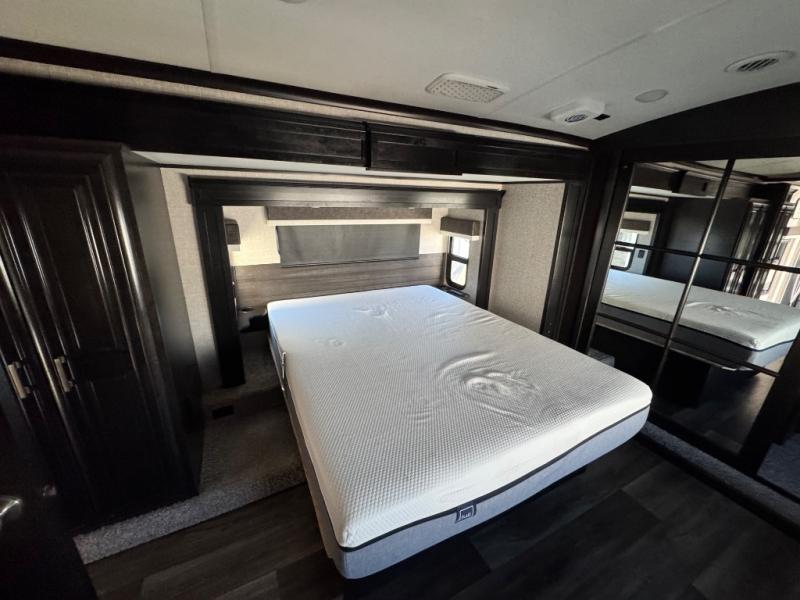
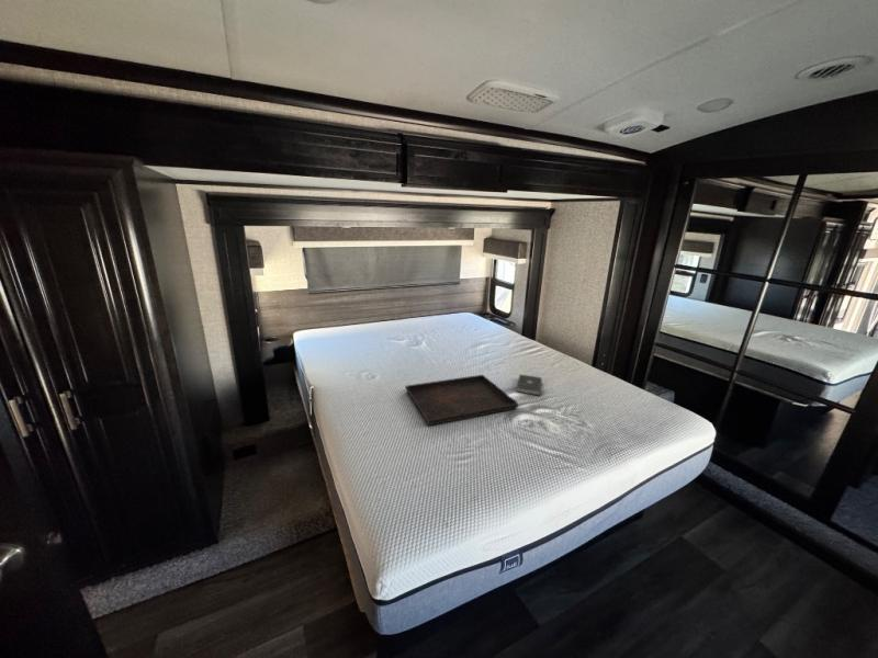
+ book (529, 384)
+ serving tray (459, 397)
